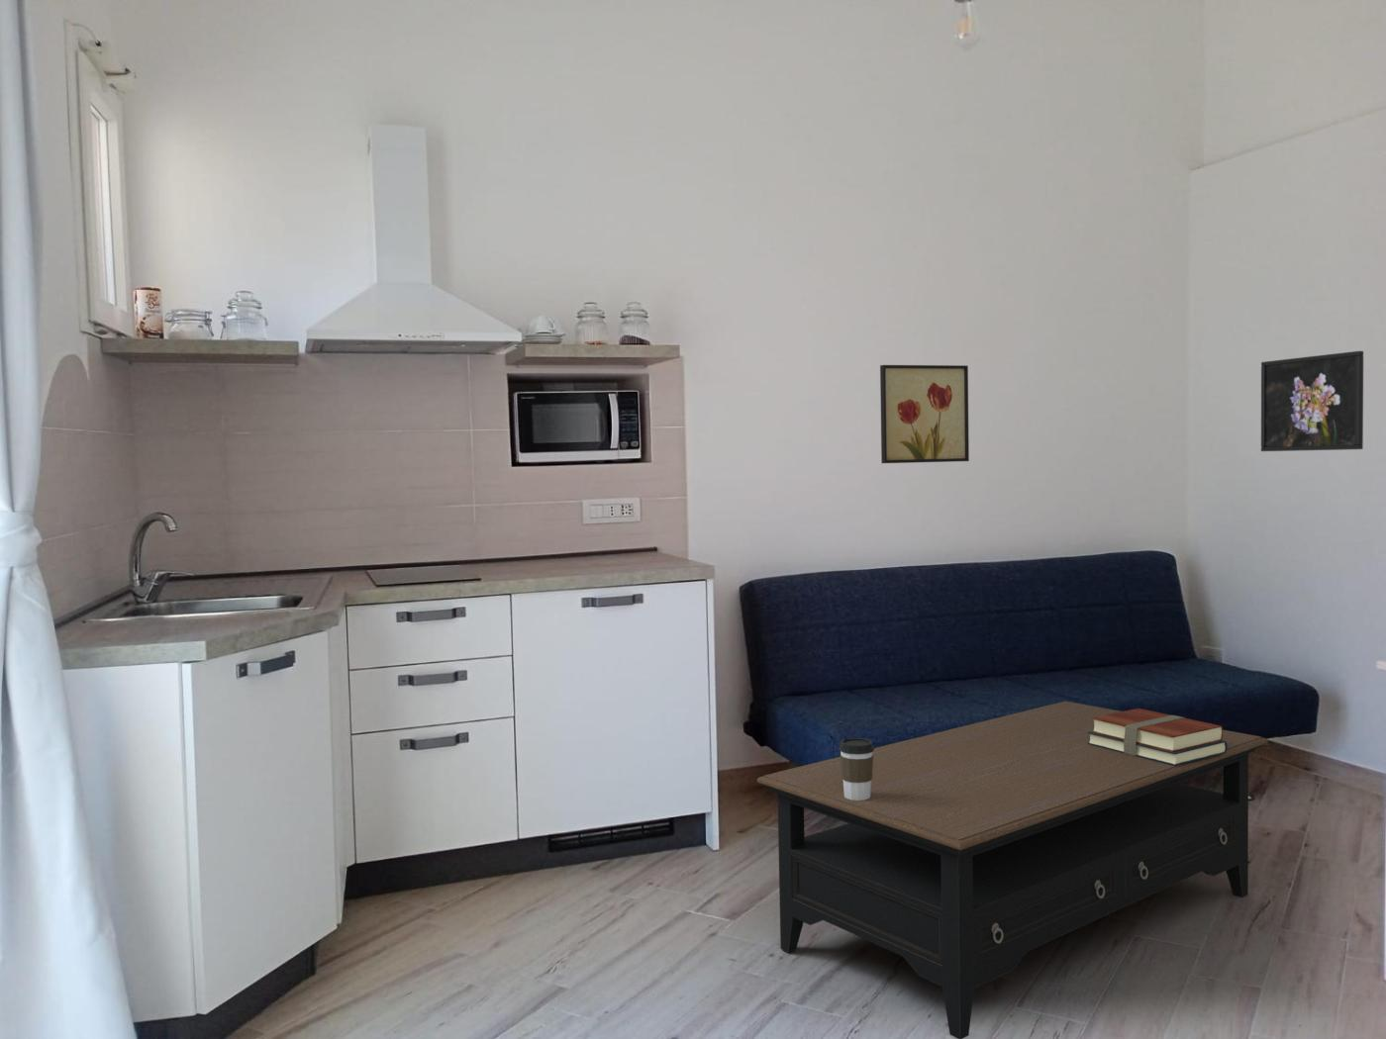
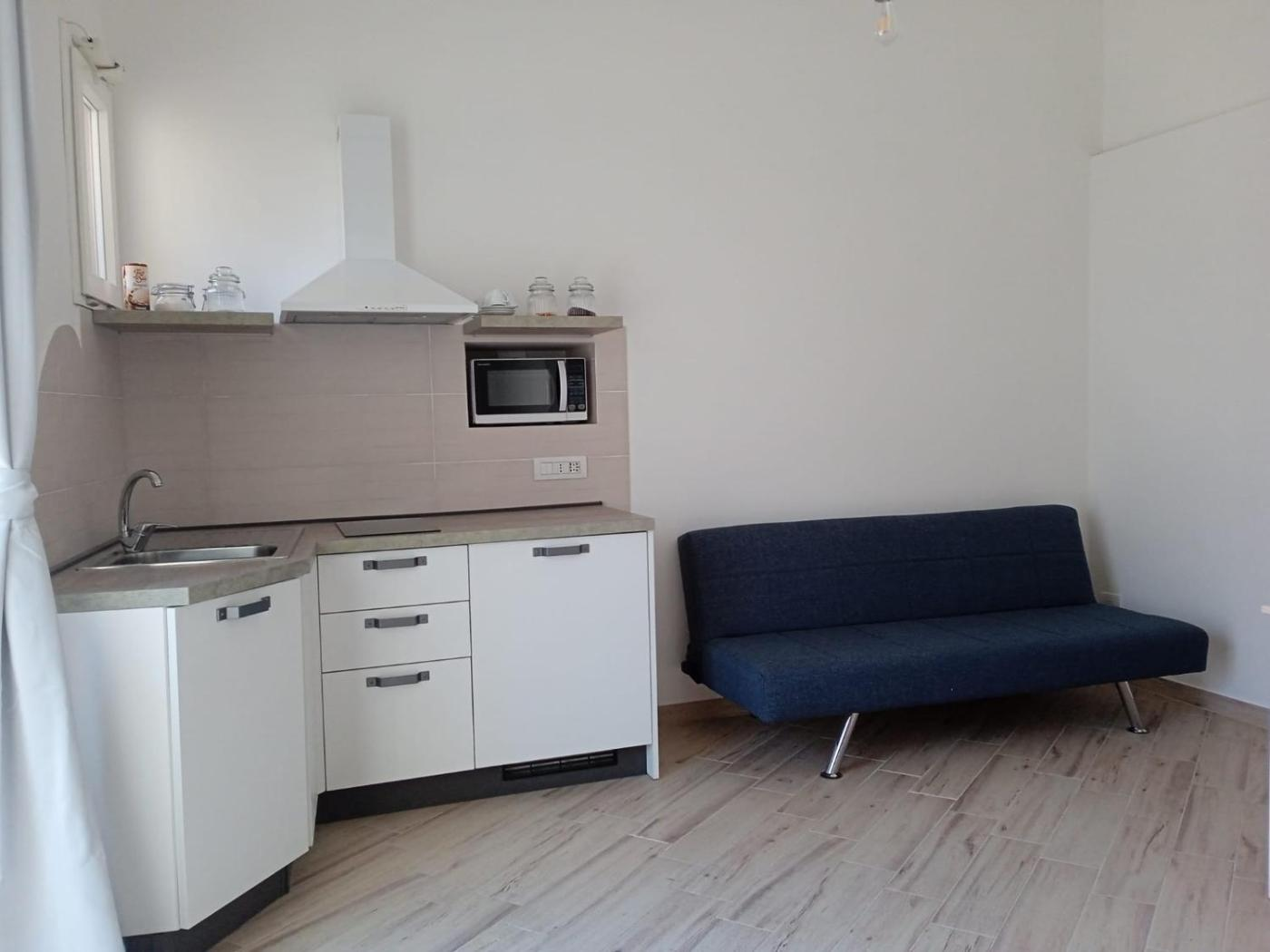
- coffee cup (857, 768)
- books (1156, 733)
- wall art (923, 414)
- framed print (1309, 403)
- coffee table (1024, 838)
